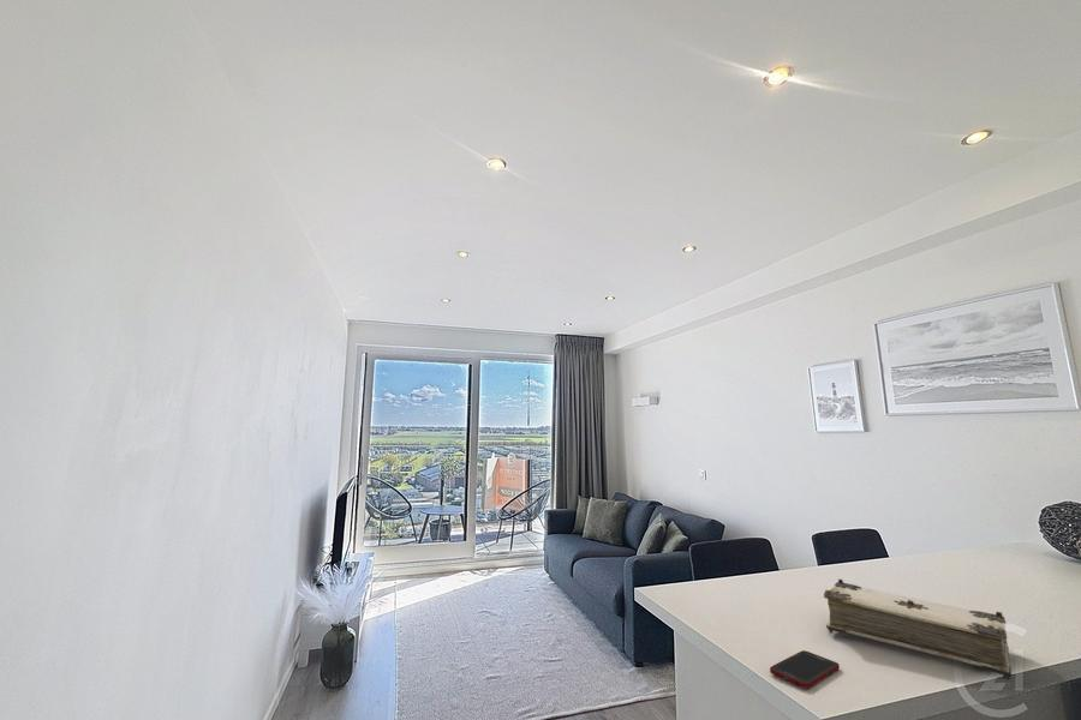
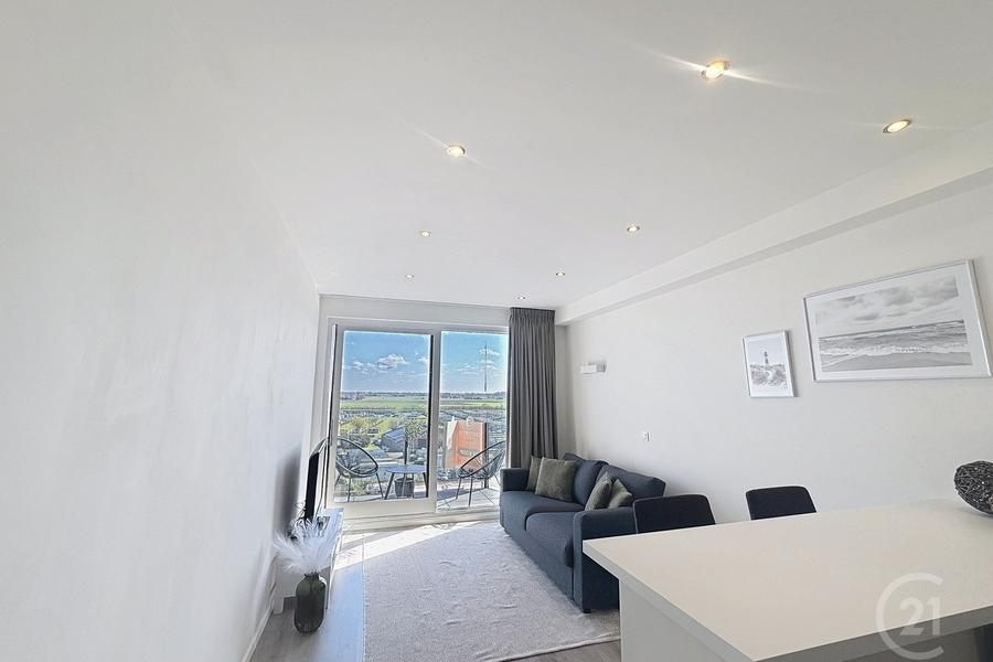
- cell phone (805, 667)
- bible (910, 618)
